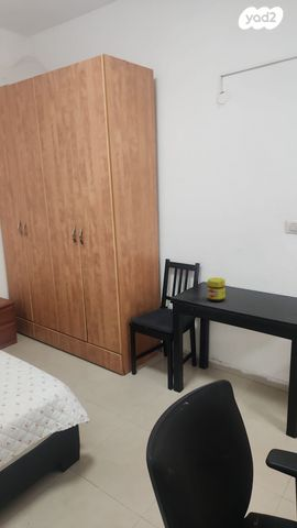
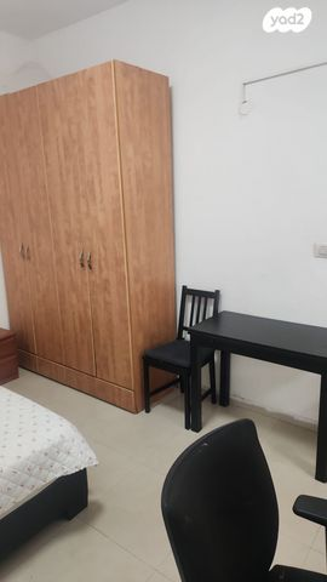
- jar (216, 289)
